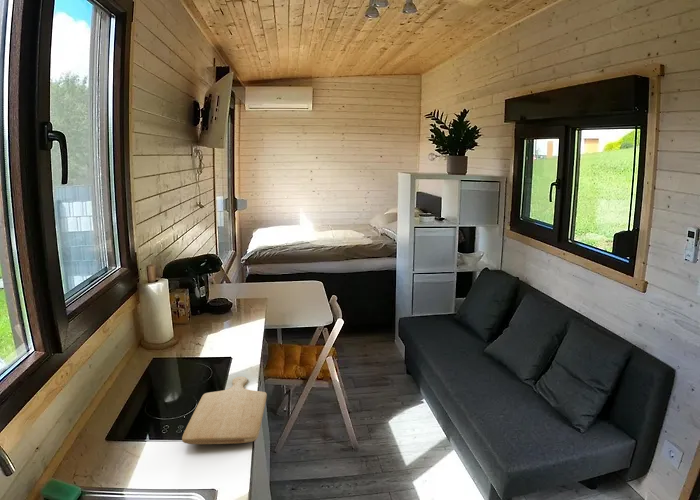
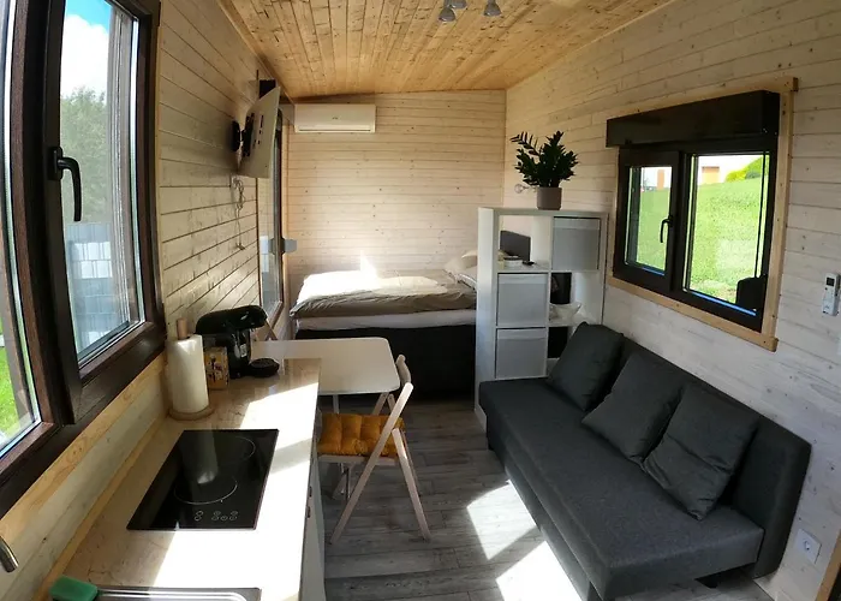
- chopping board (231, 405)
